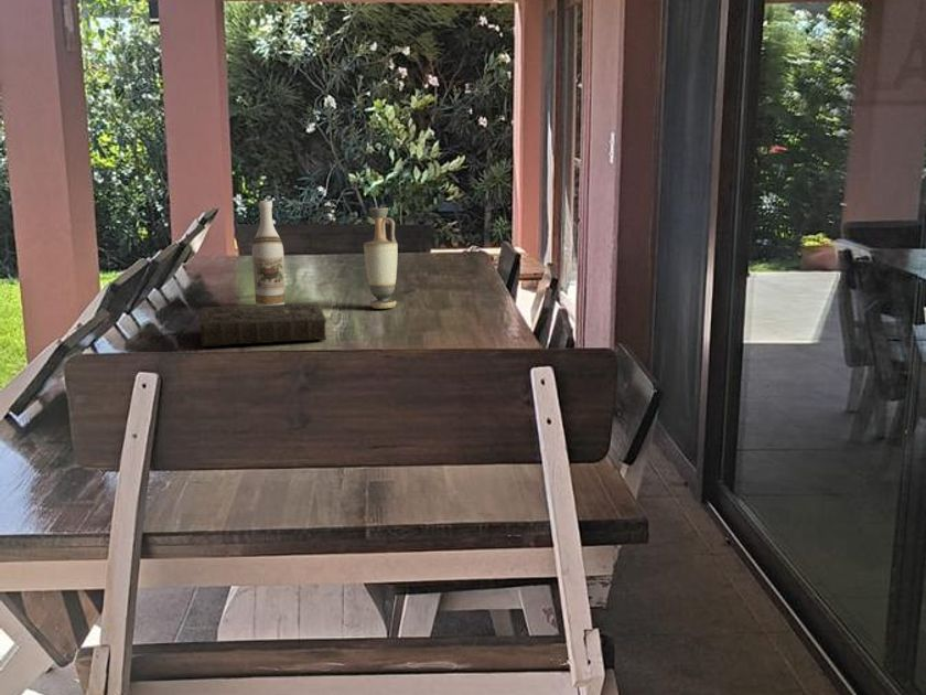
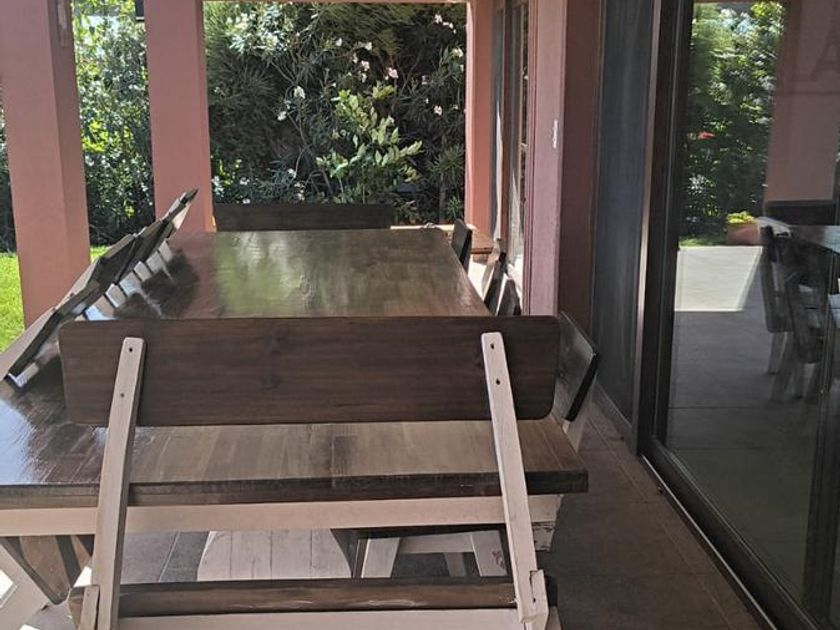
- vase (380, 258)
- wine bottle (268, 255)
- book (261, 323)
